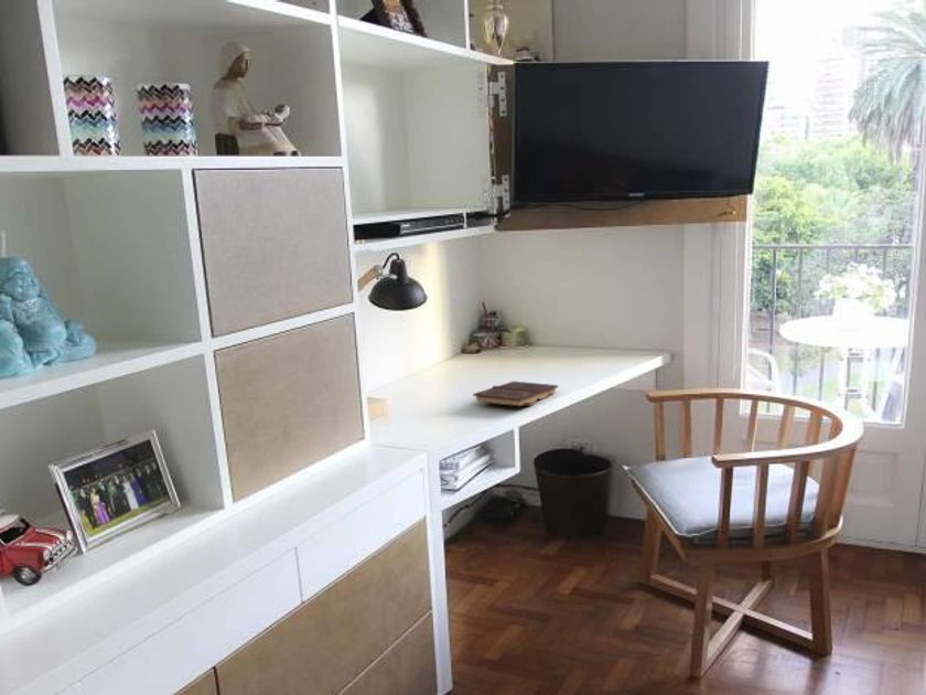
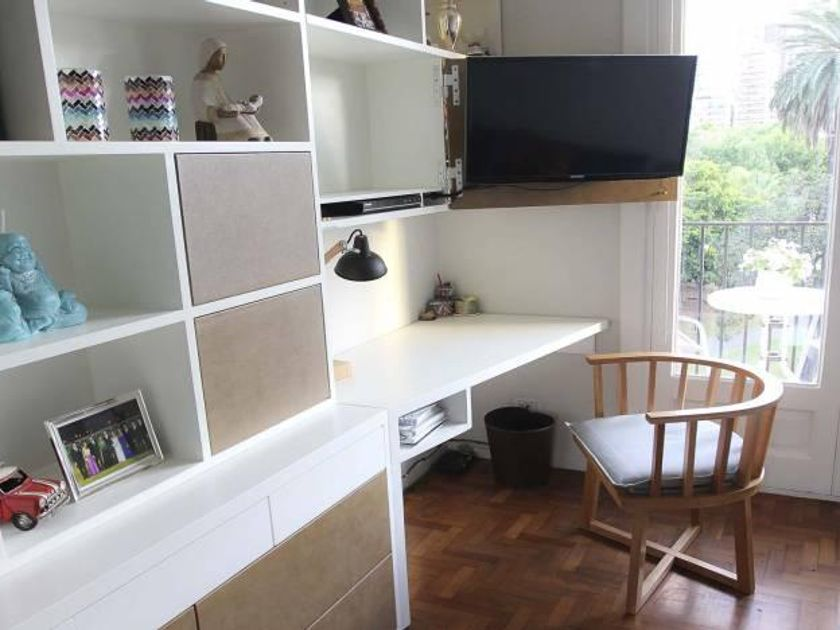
- book (518, 393)
